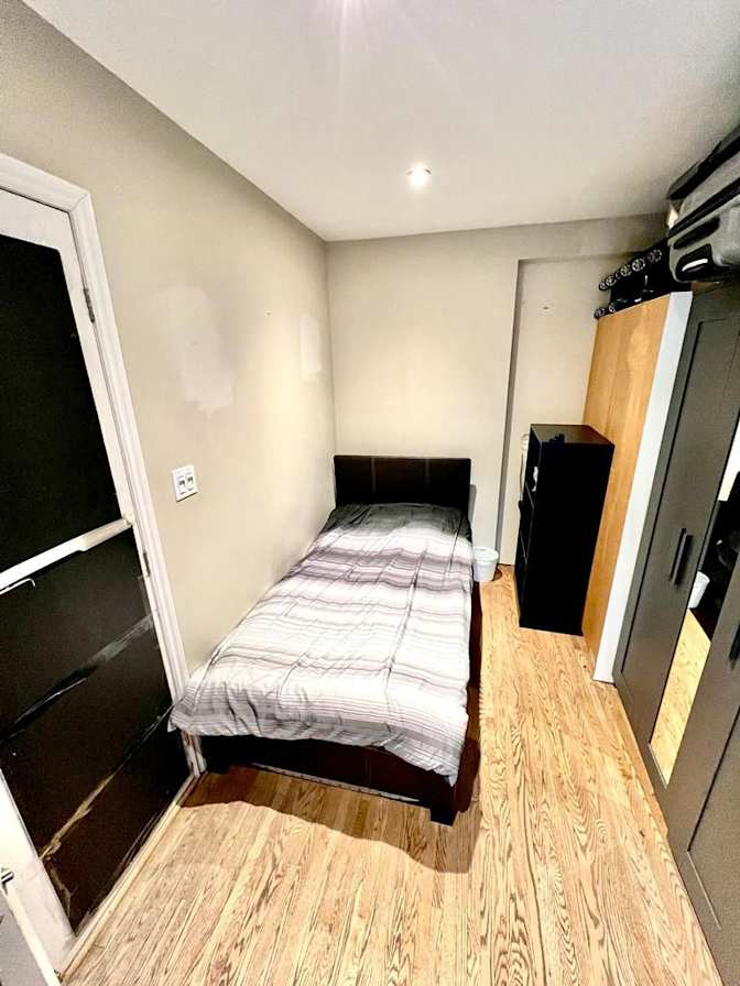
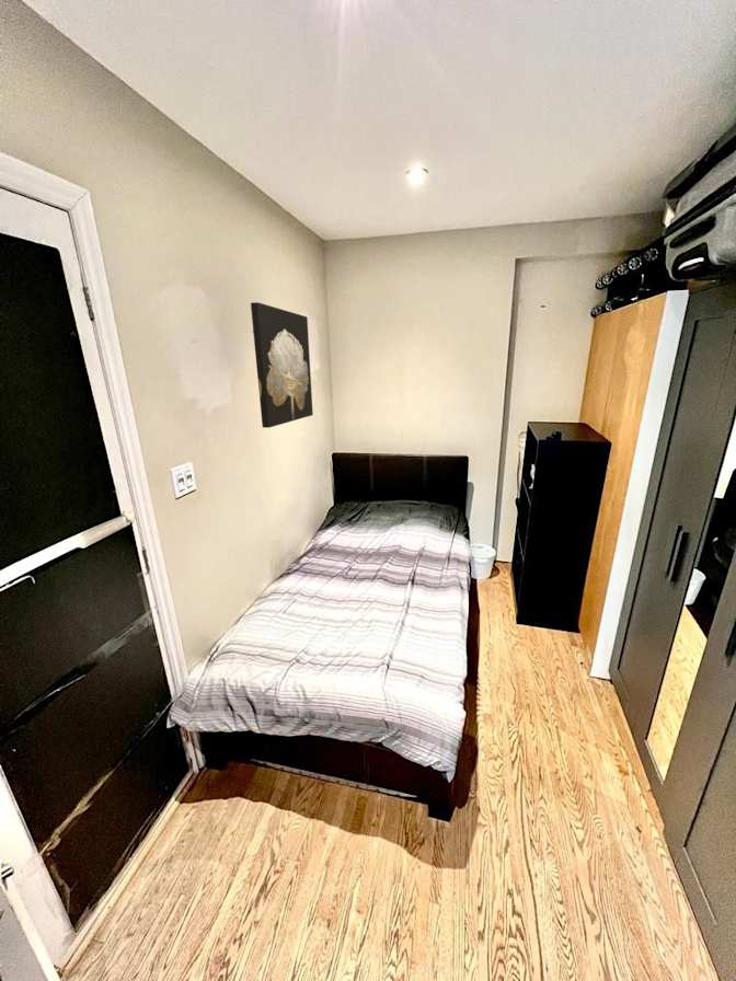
+ wall art (286, 367)
